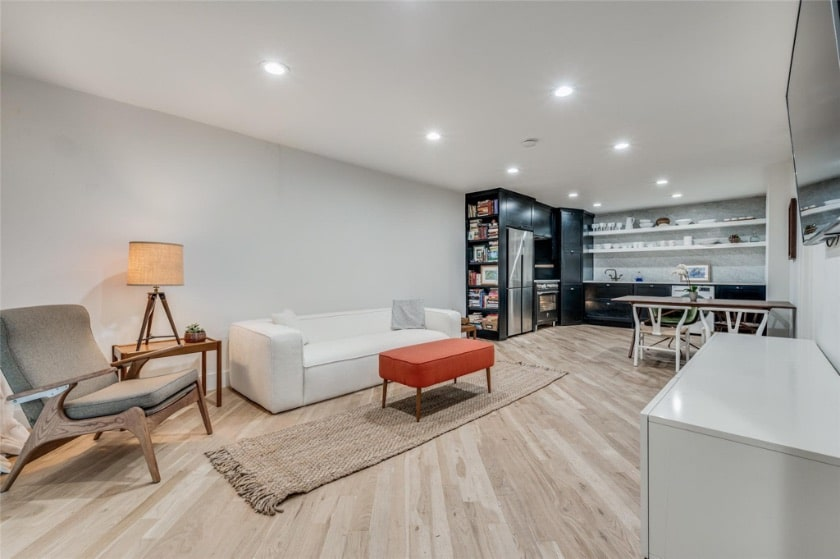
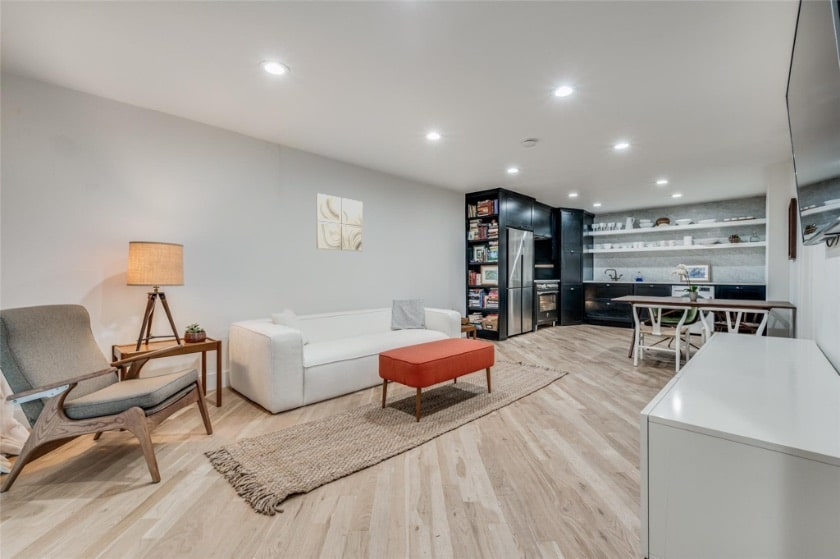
+ wall art (341, 223)
